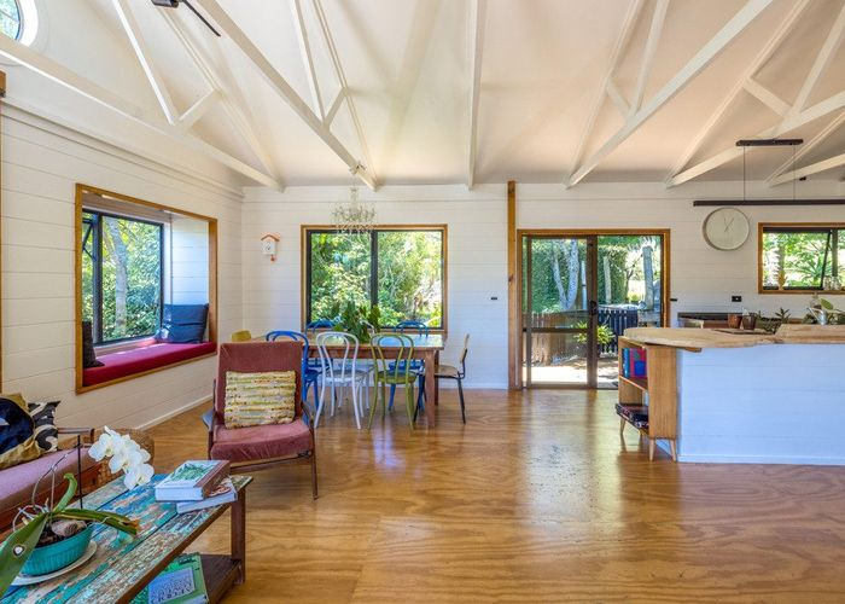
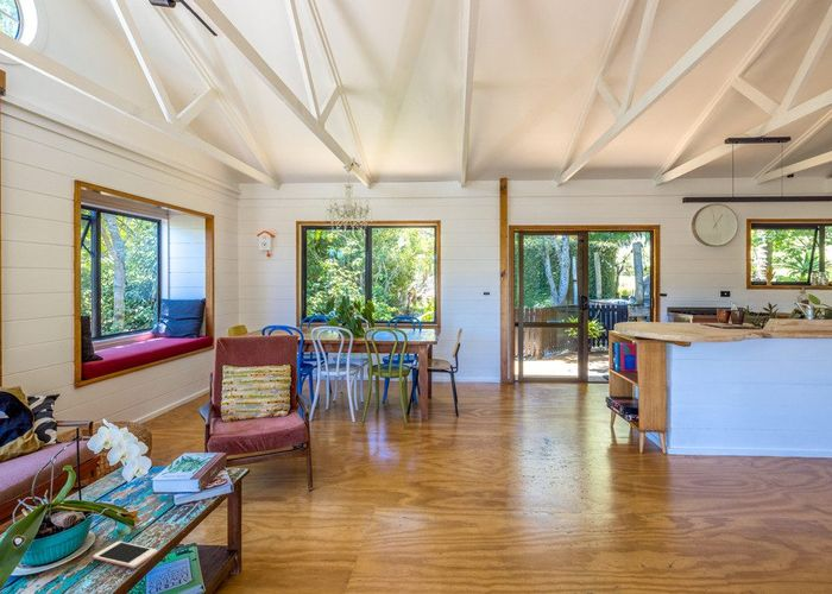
+ cell phone (125, 554)
